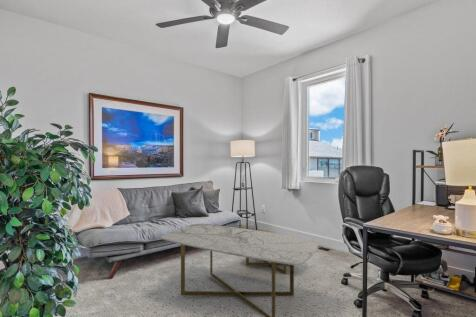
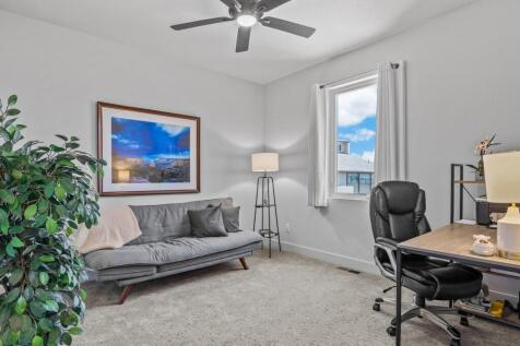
- coffee table (252, 255)
